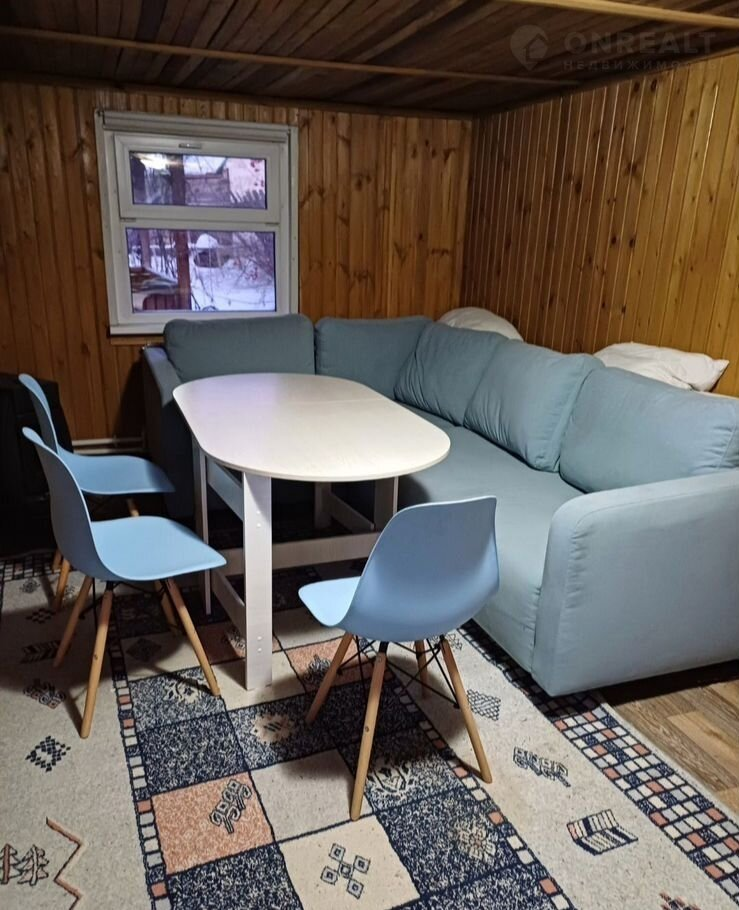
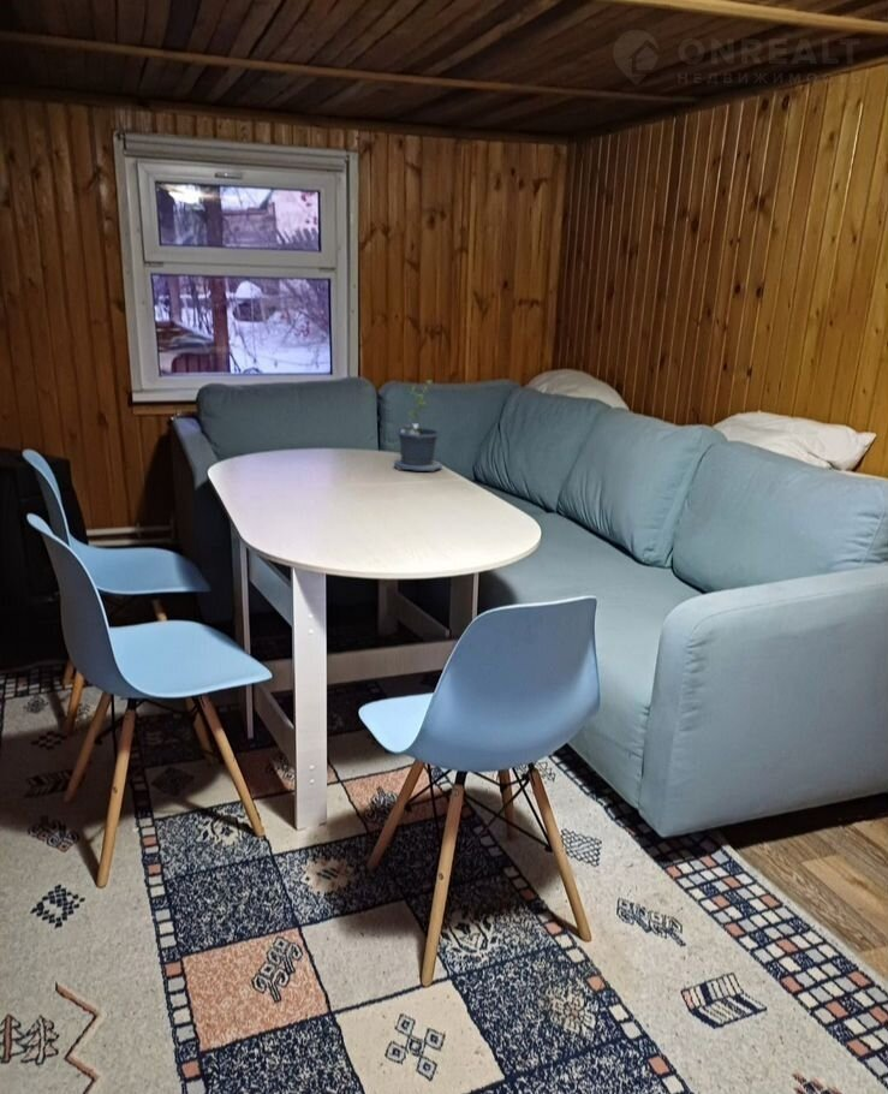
+ potted plant (419, 422)
